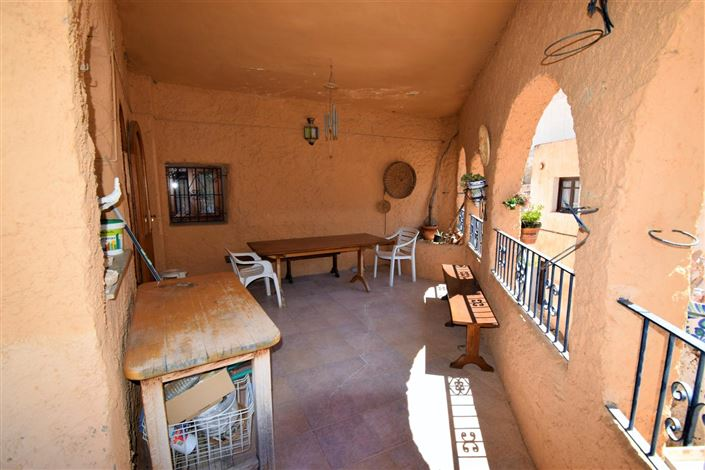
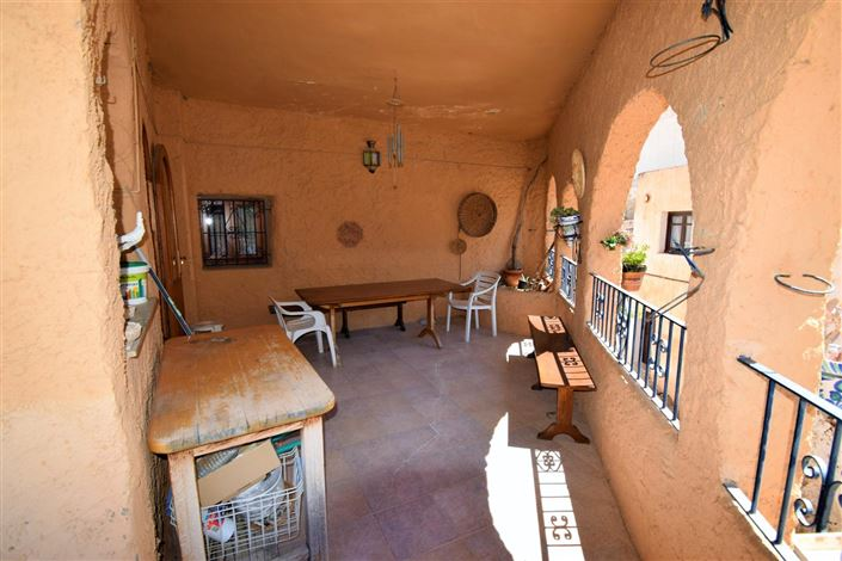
+ decorative platter (350, 234)
